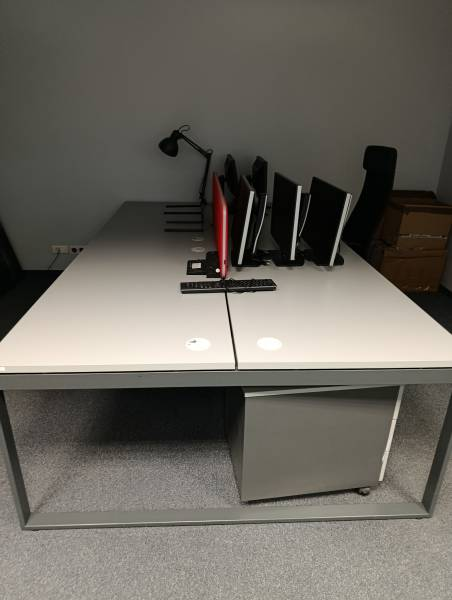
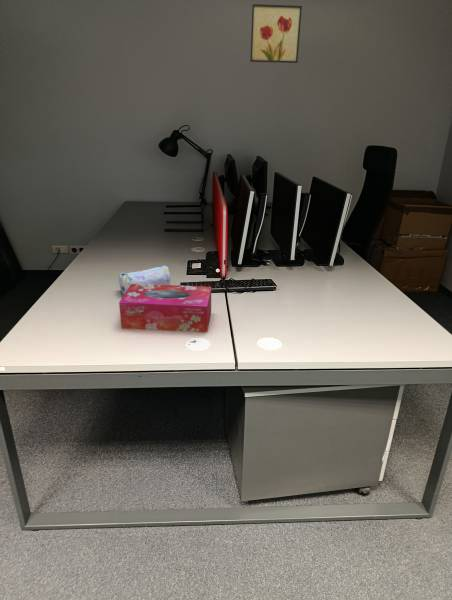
+ pencil case (144, 279)
+ tissue box (167, 307)
+ wall art (275, 34)
